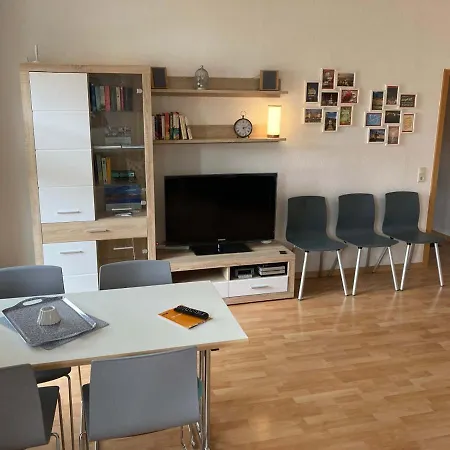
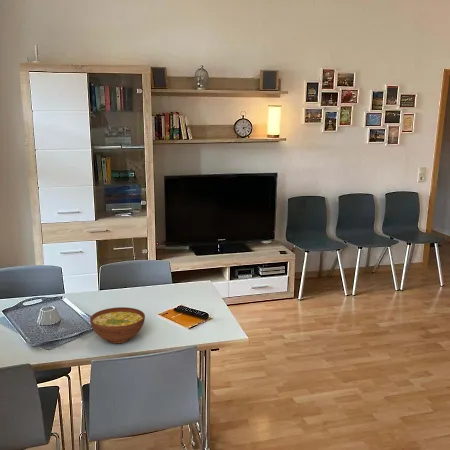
+ bowl (118, 328)
